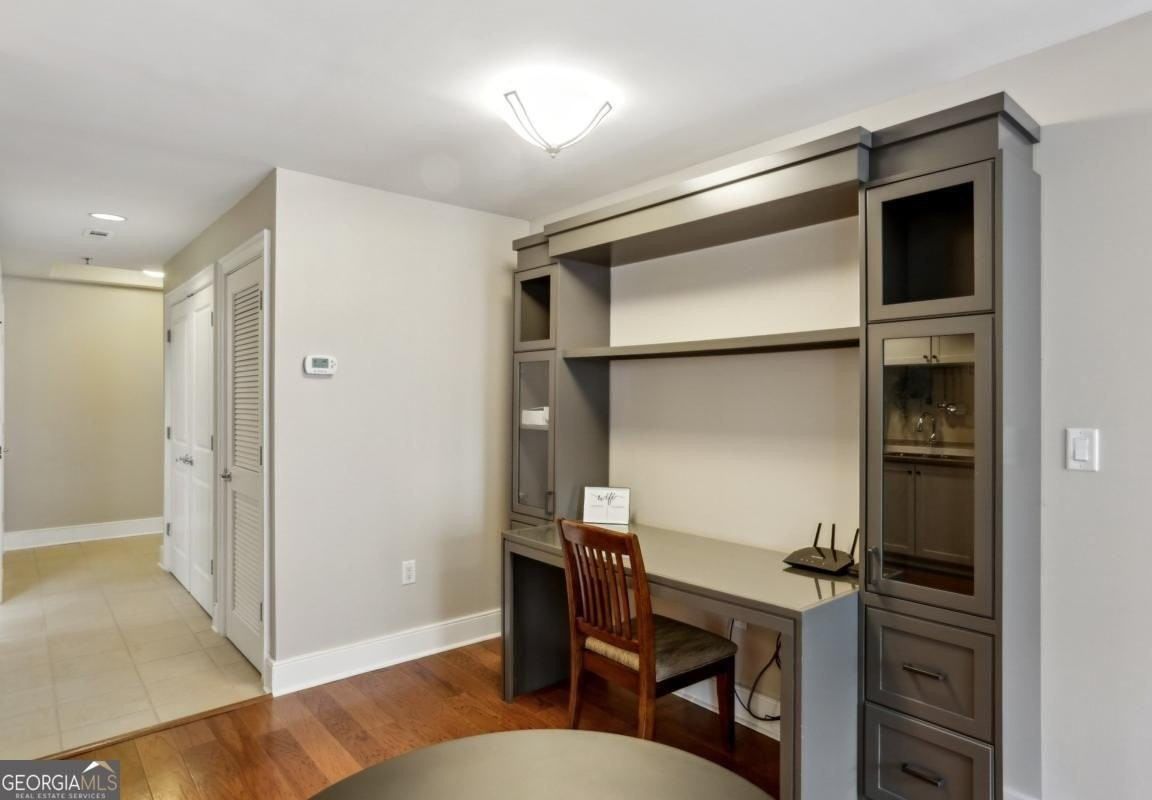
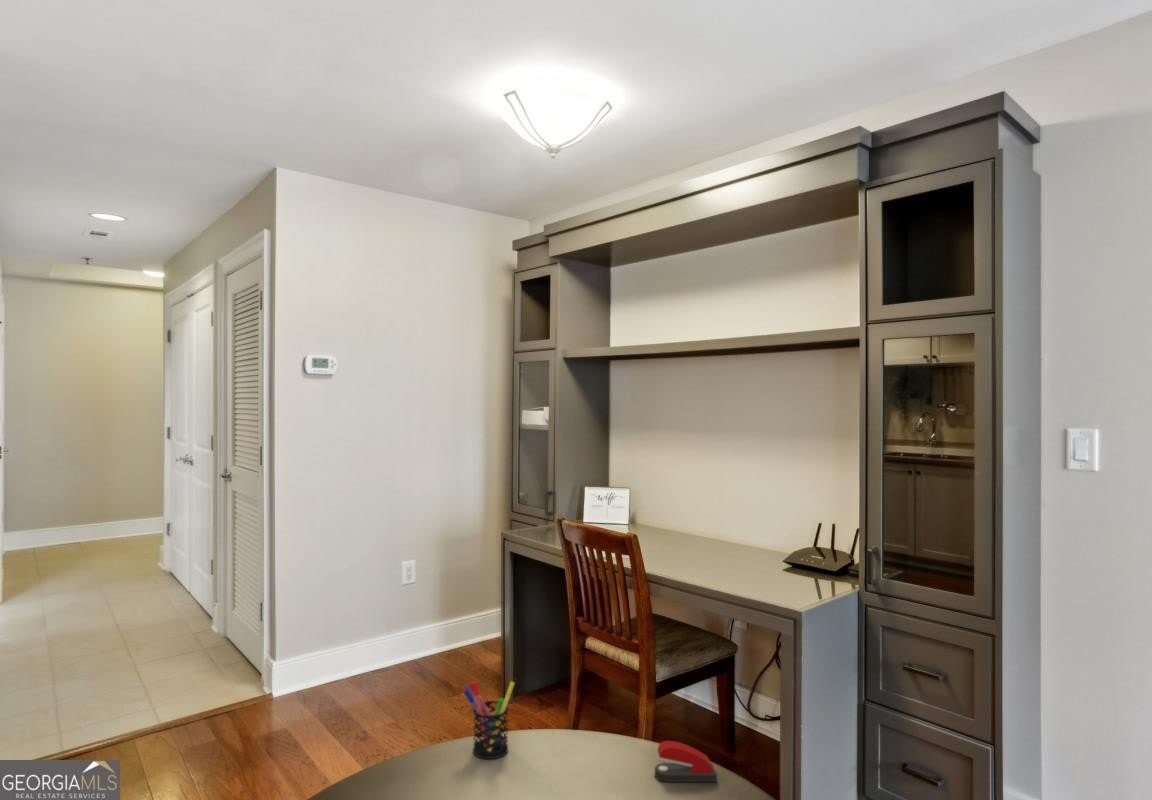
+ pen holder (490, 716)
+ stapler (684, 759)
